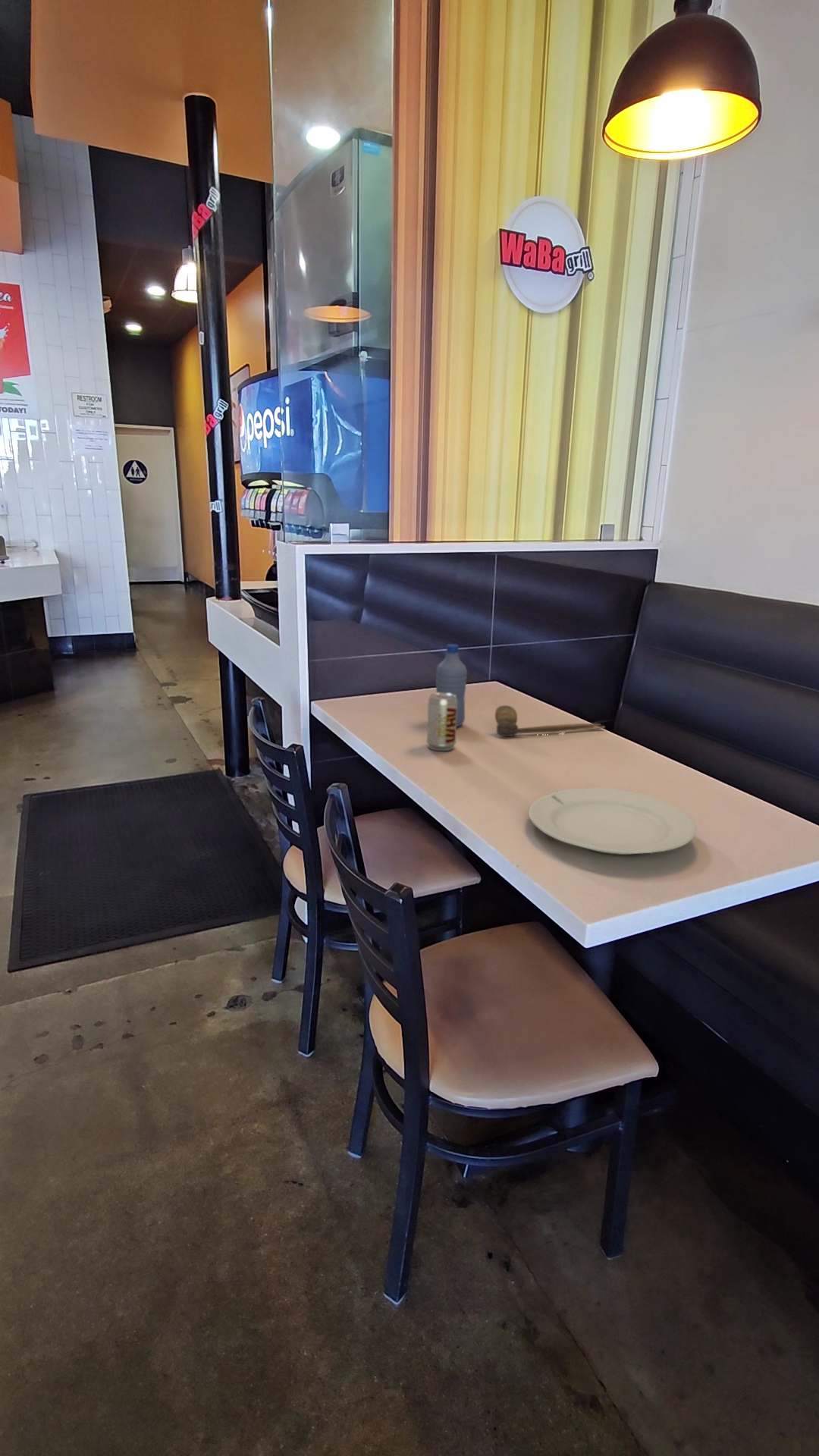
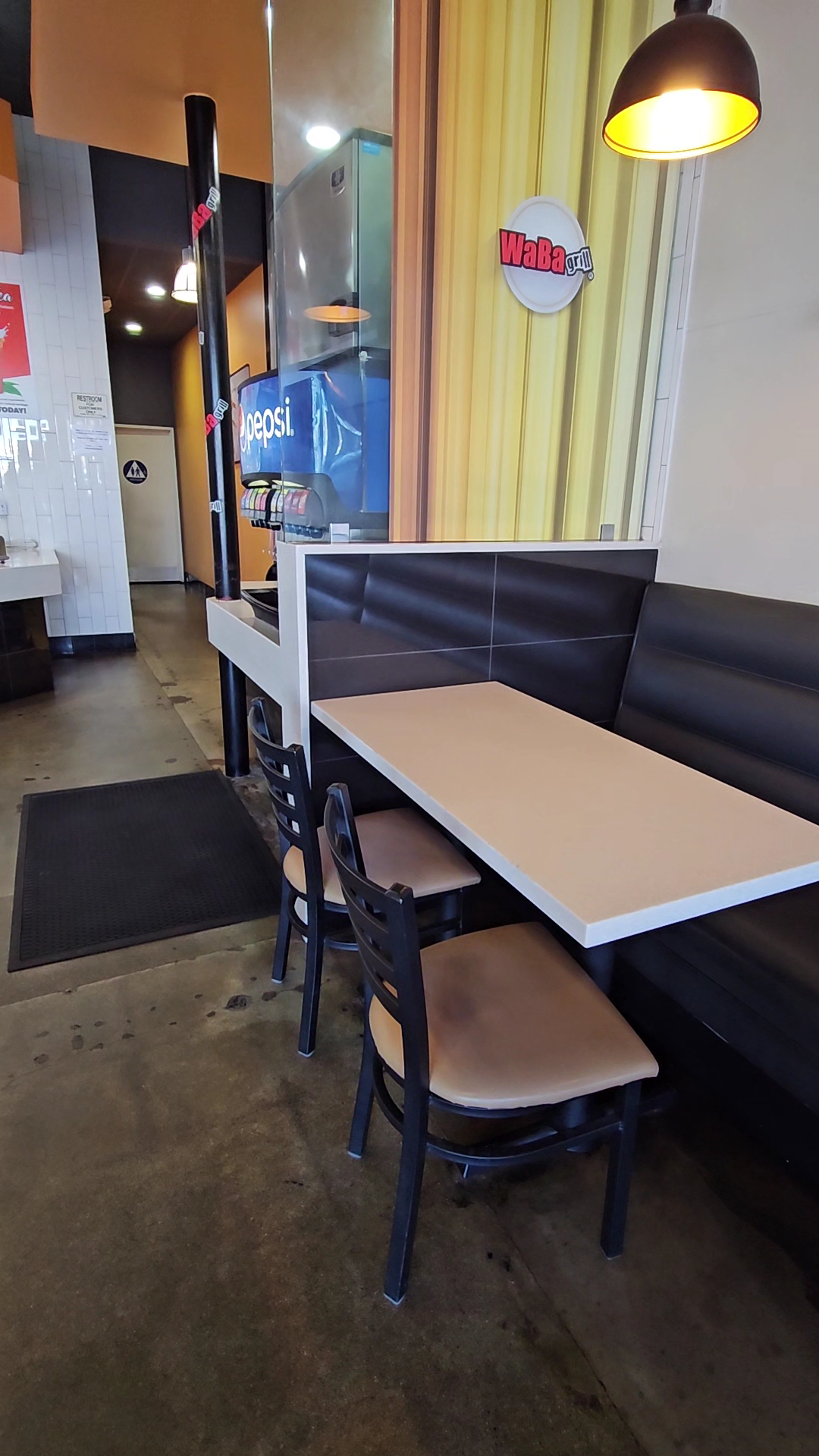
- beverage can (441, 721)
- water bottle (450, 685)
- chinaware (609, 824)
- spoon (553, 725)
